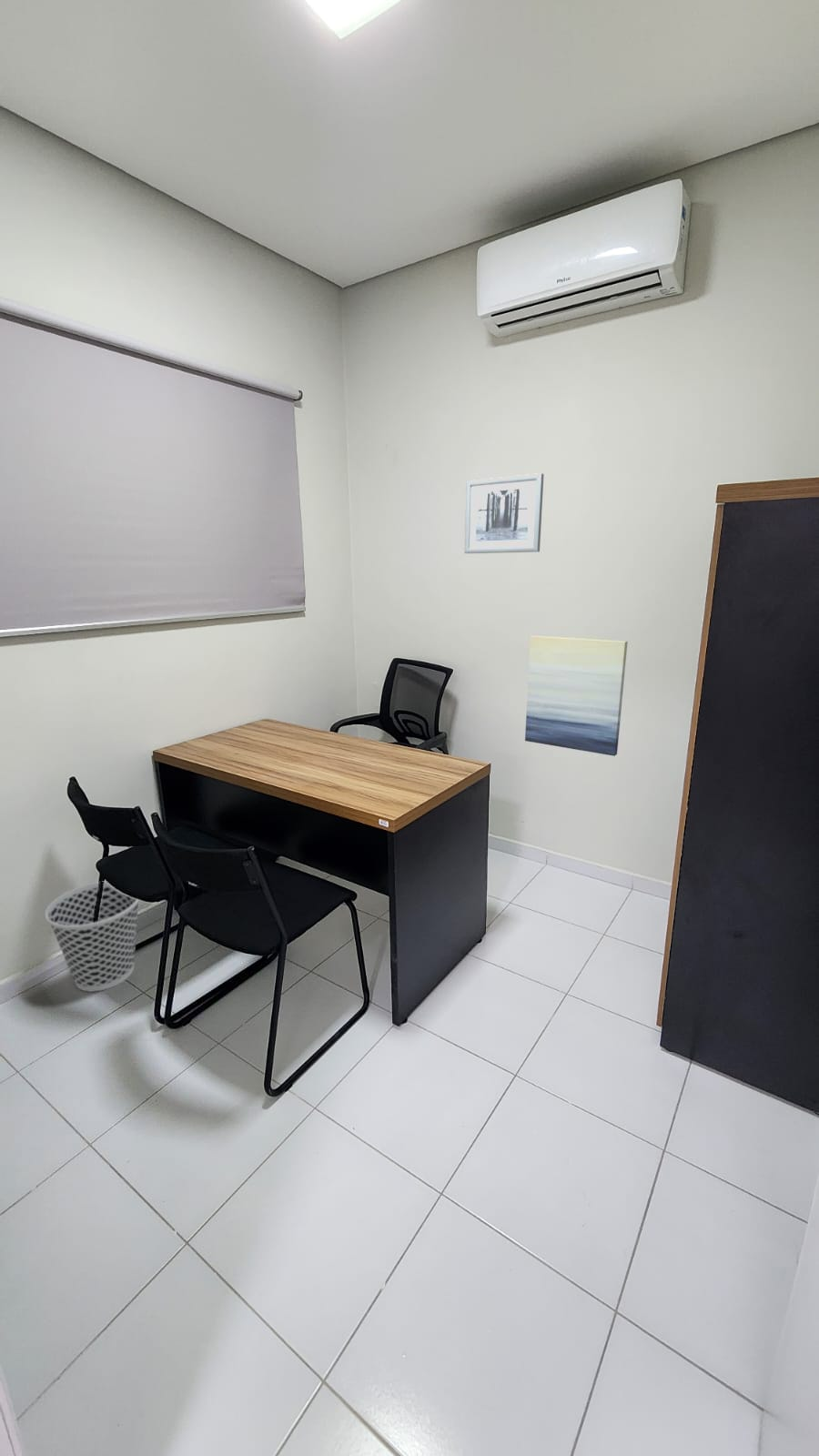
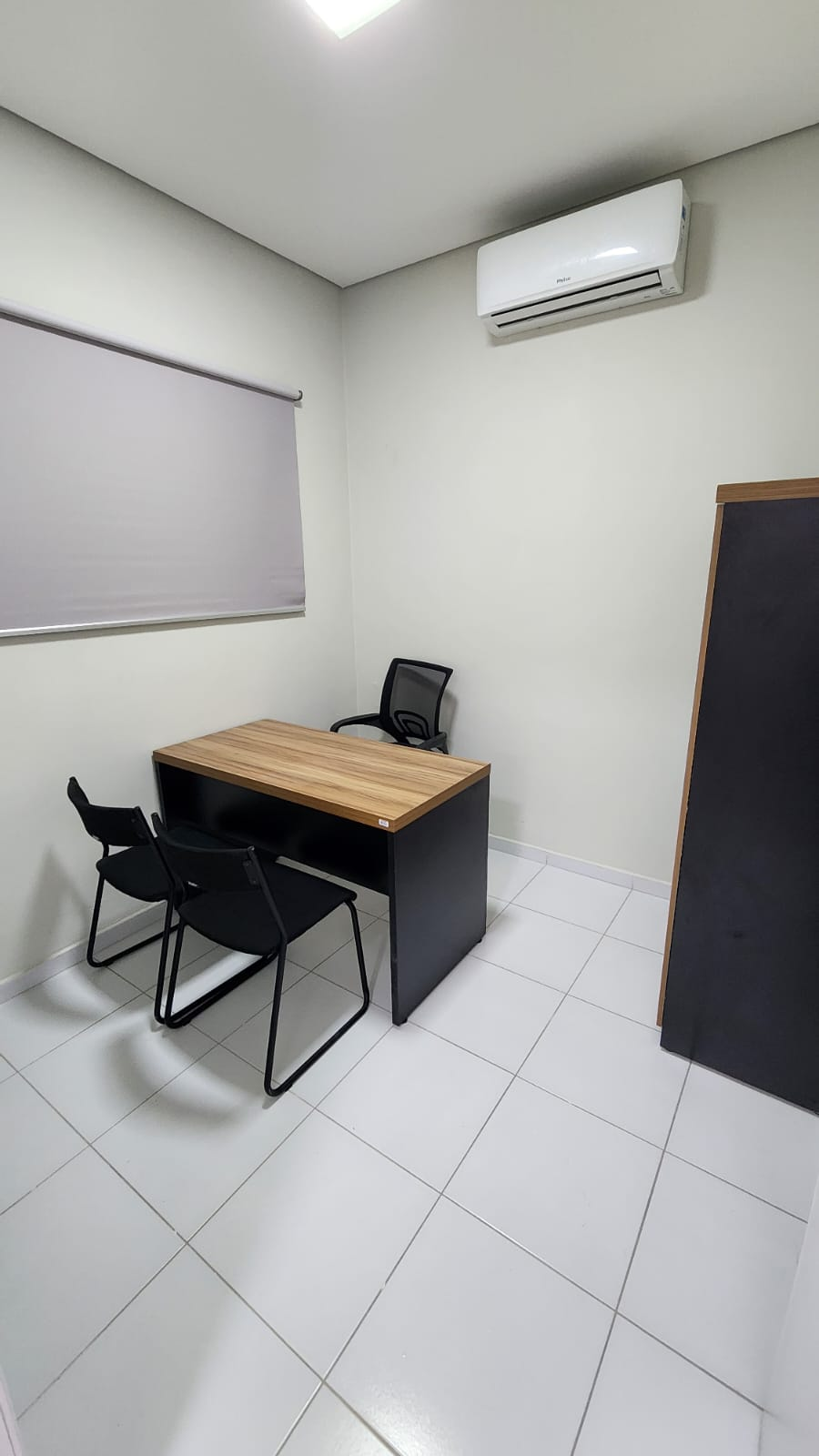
- wastebasket (99, 938)
- wall art (572, 693)
- wall art (501, 515)
